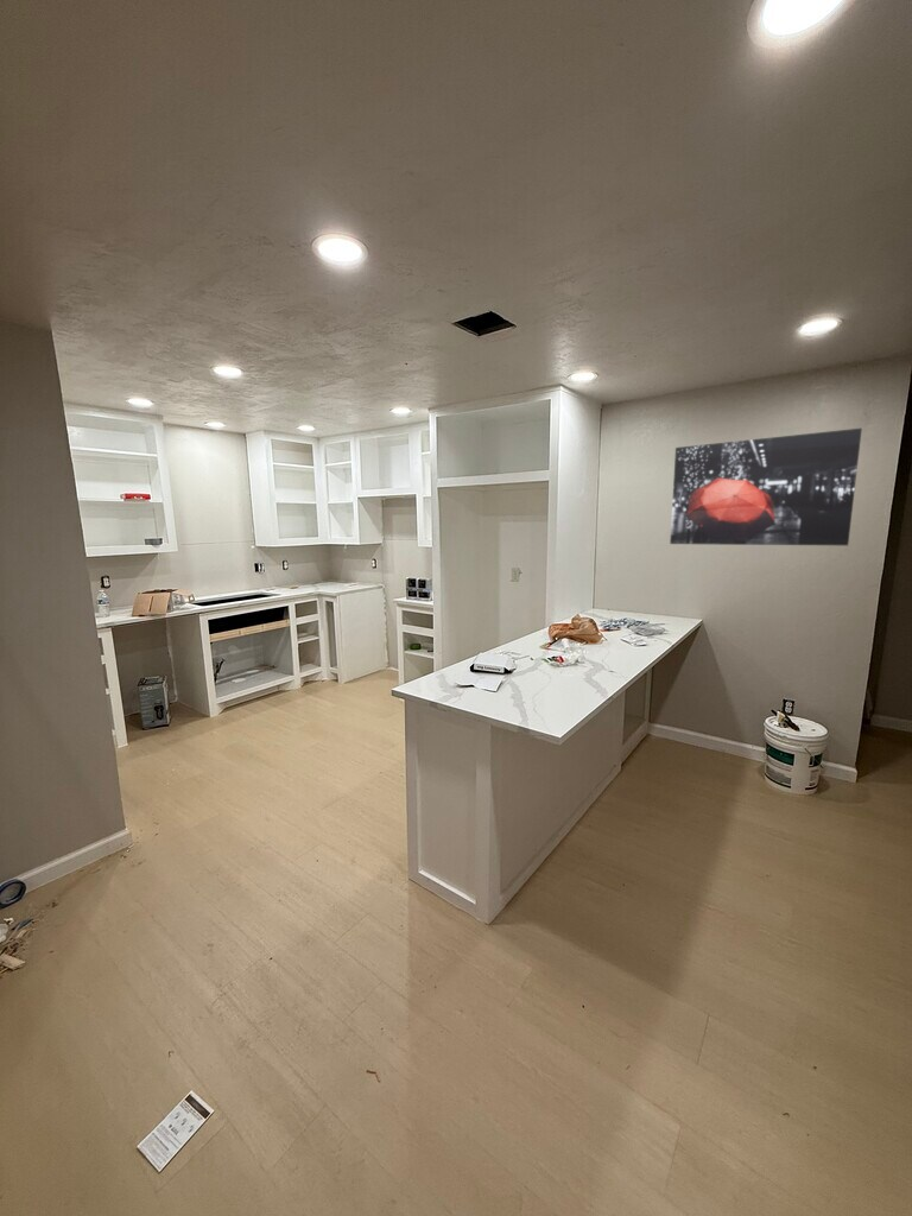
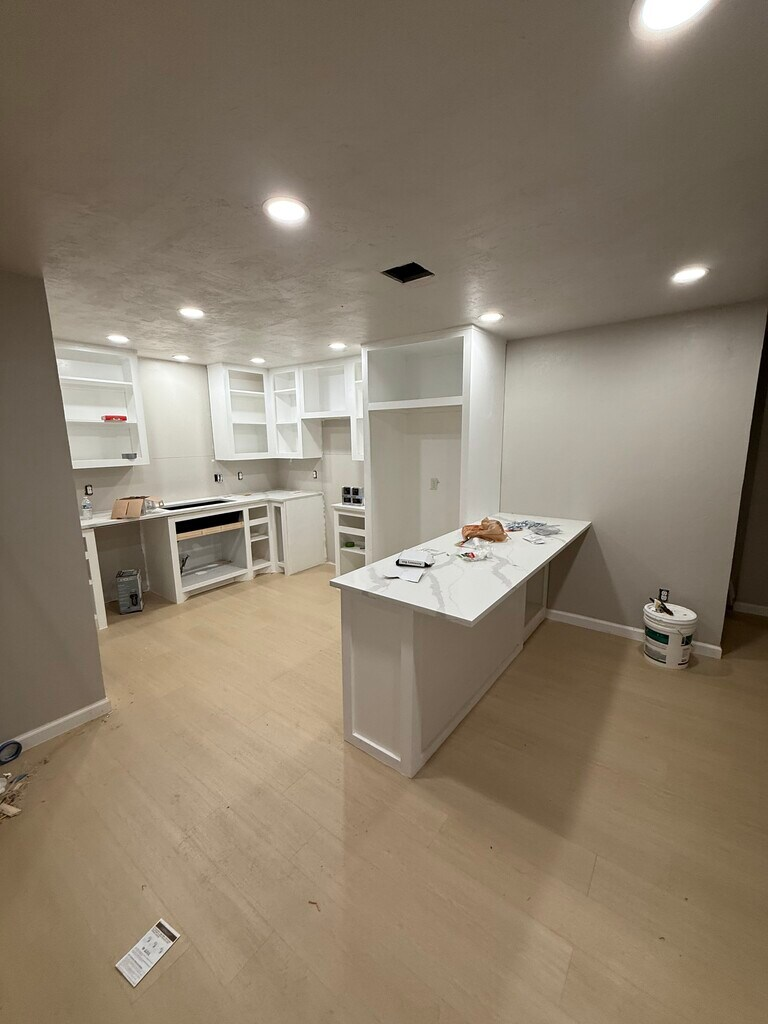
- wall art (755, 493)
